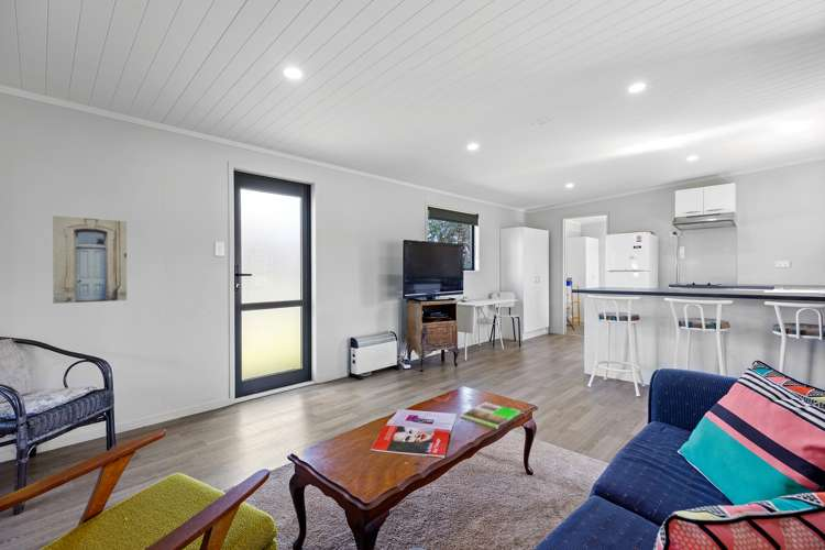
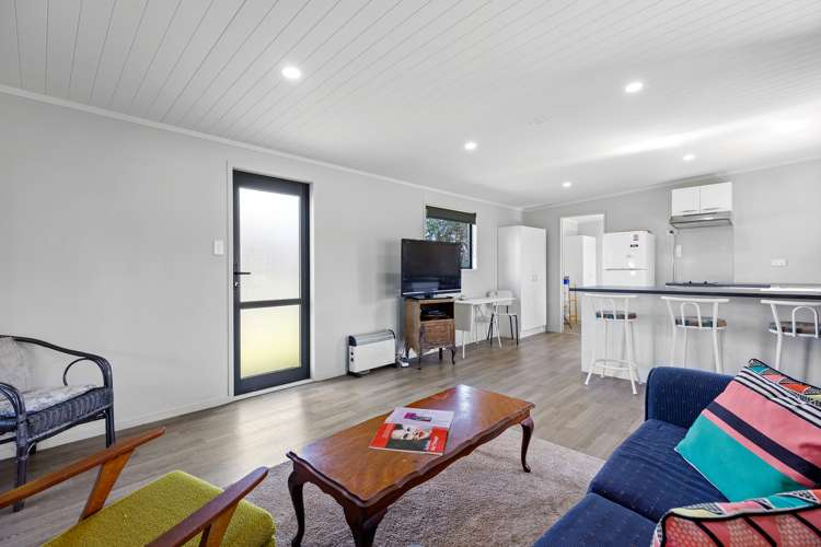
- magazine (491, 414)
- wall art (91, 260)
